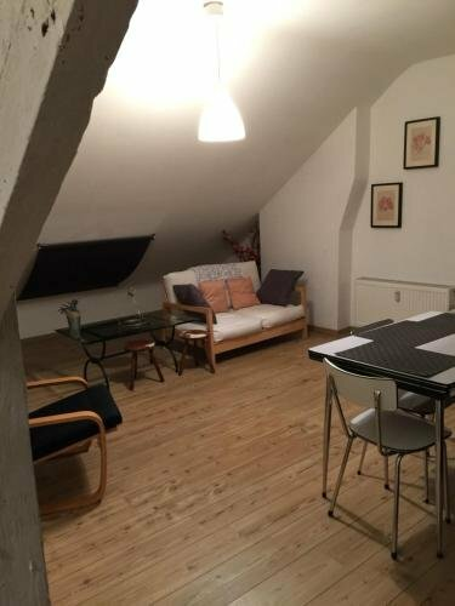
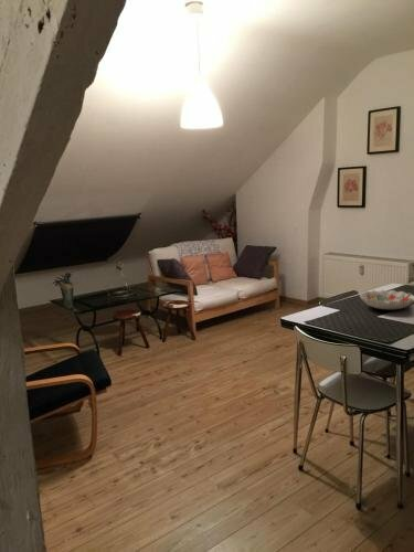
+ decorative bowl (386, 300)
